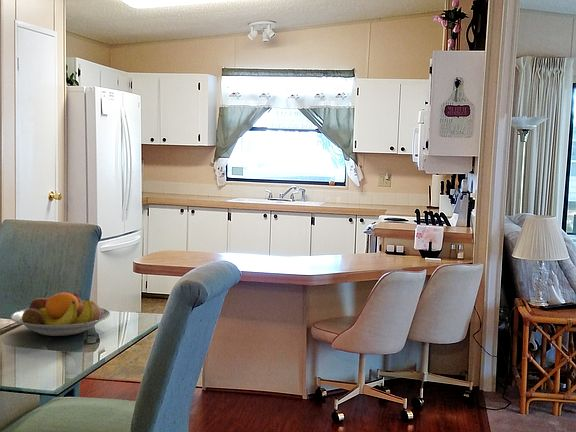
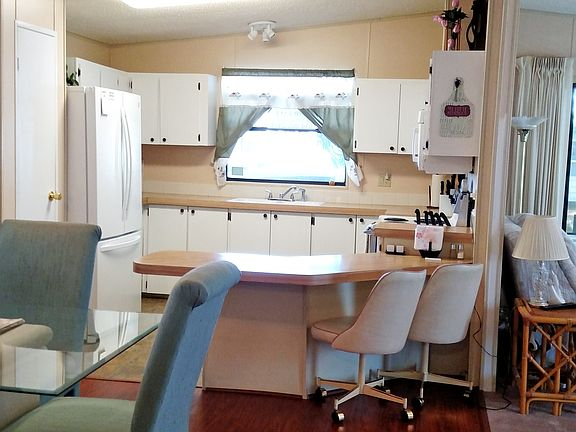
- fruit bowl (61, 310)
